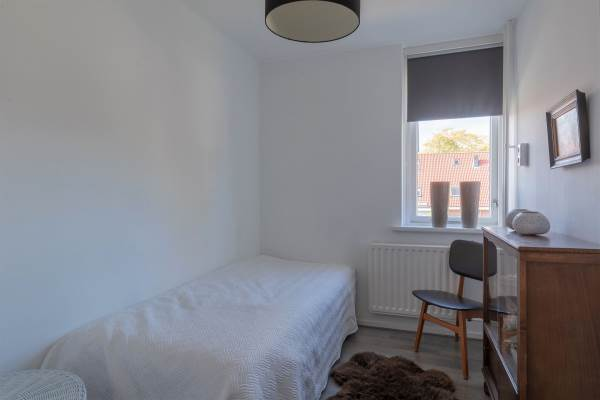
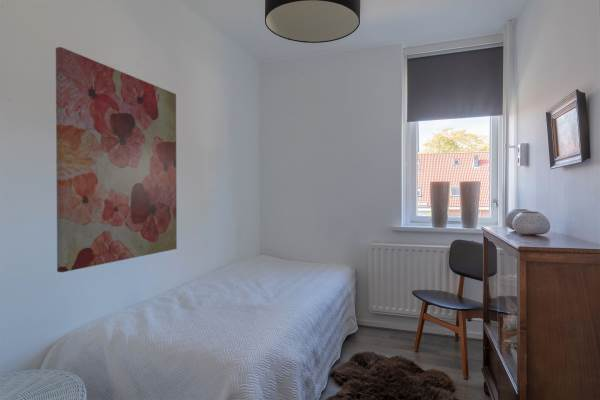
+ wall art (127, 166)
